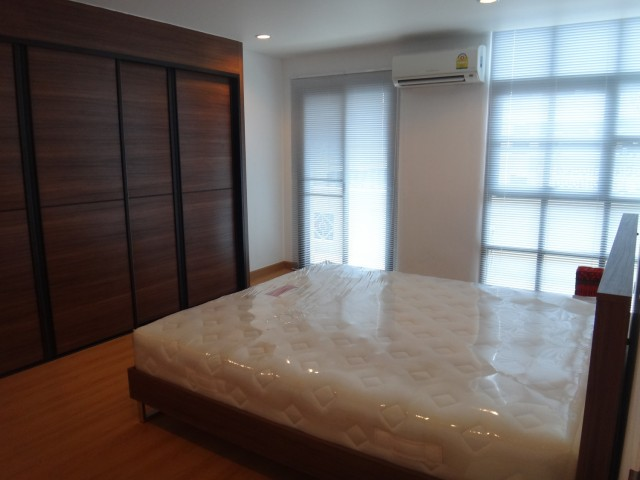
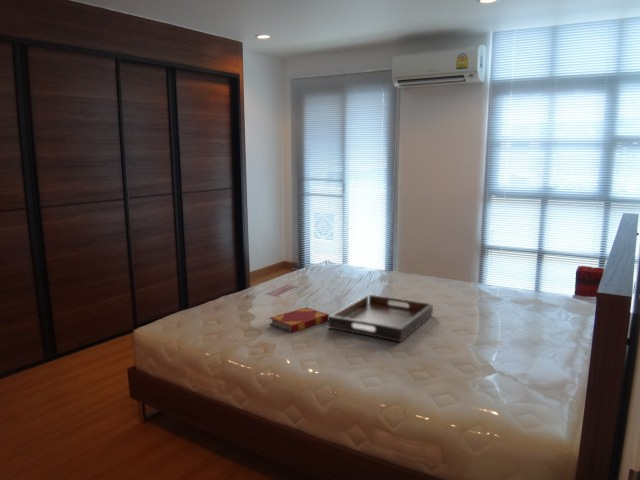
+ serving tray (382, 315)
+ hardback book (299, 319)
